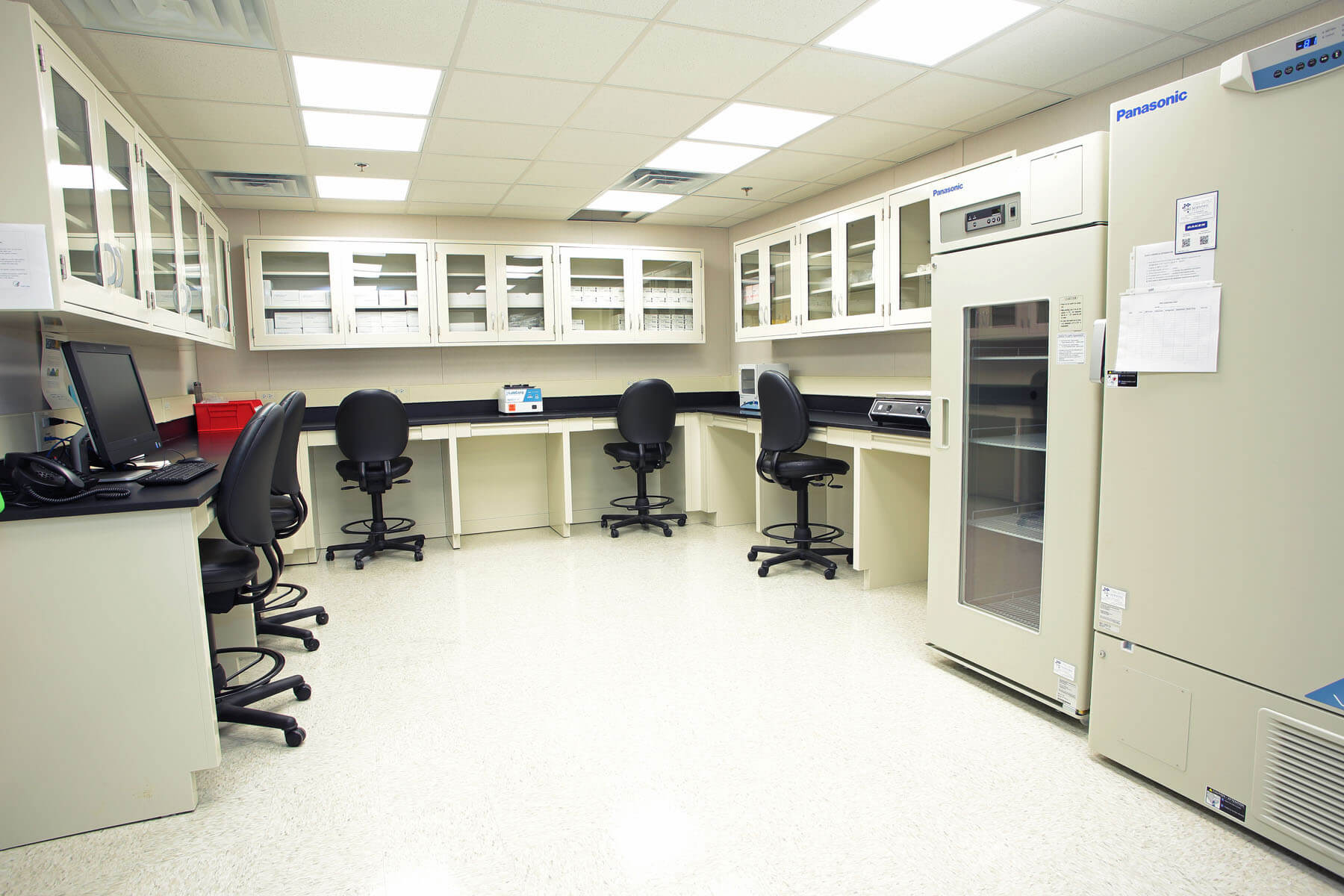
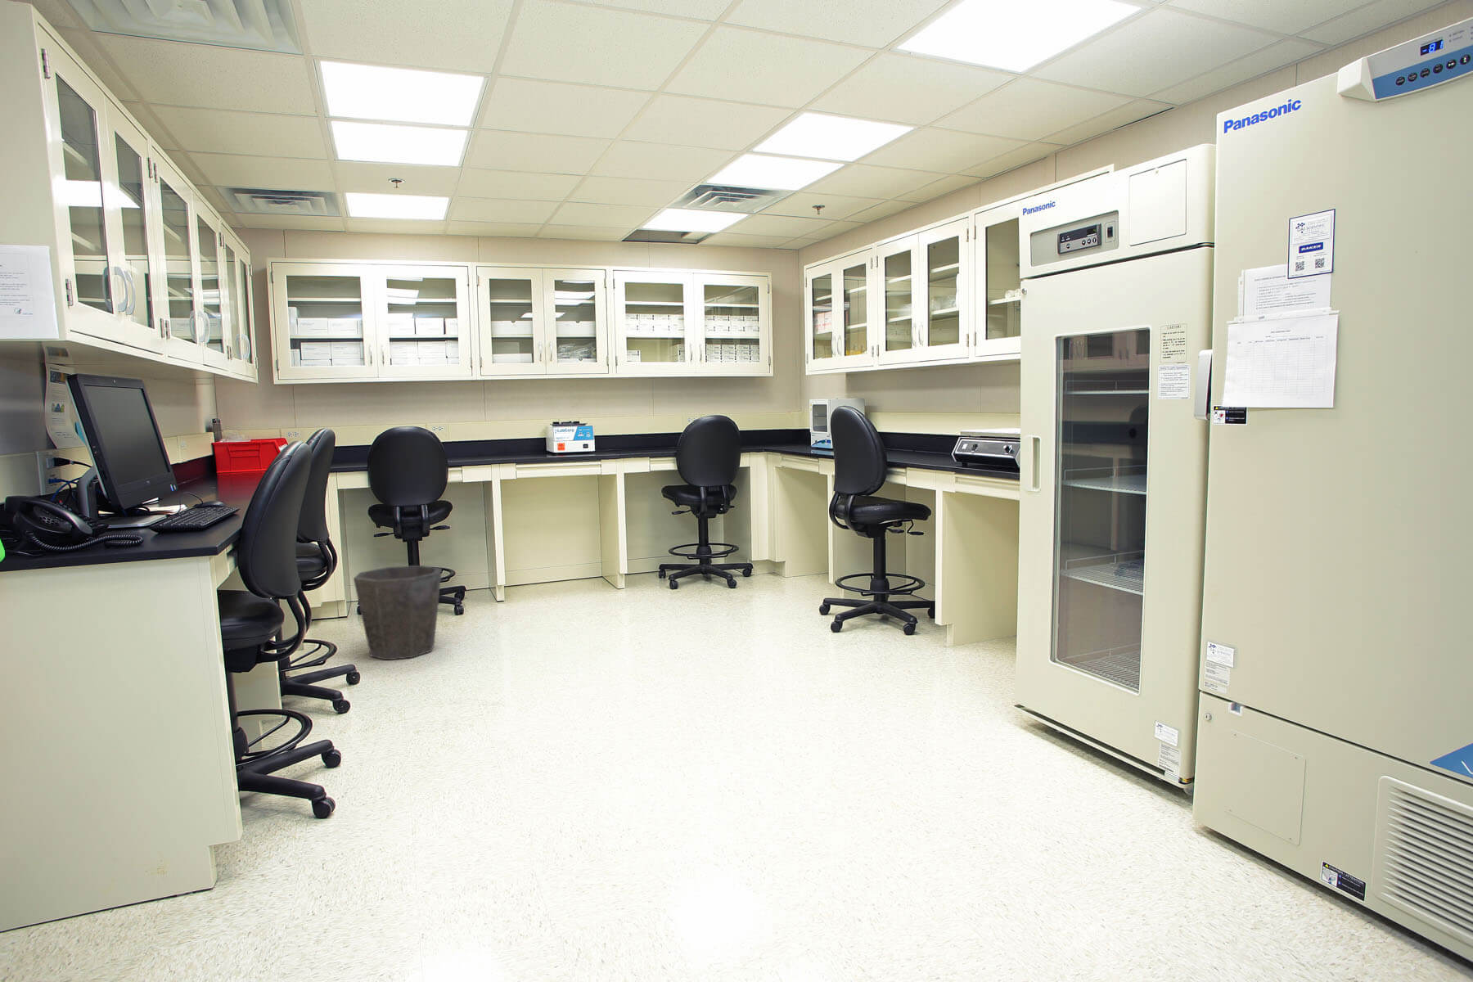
+ waste bin (401, 613)
